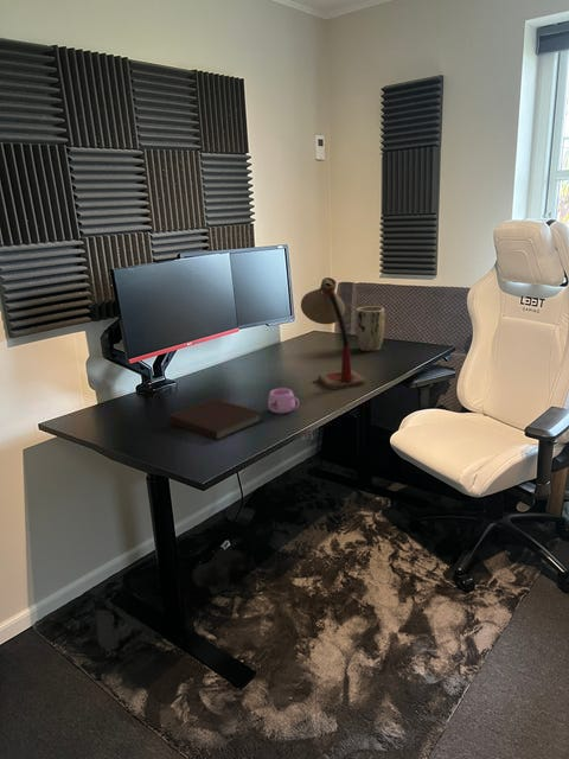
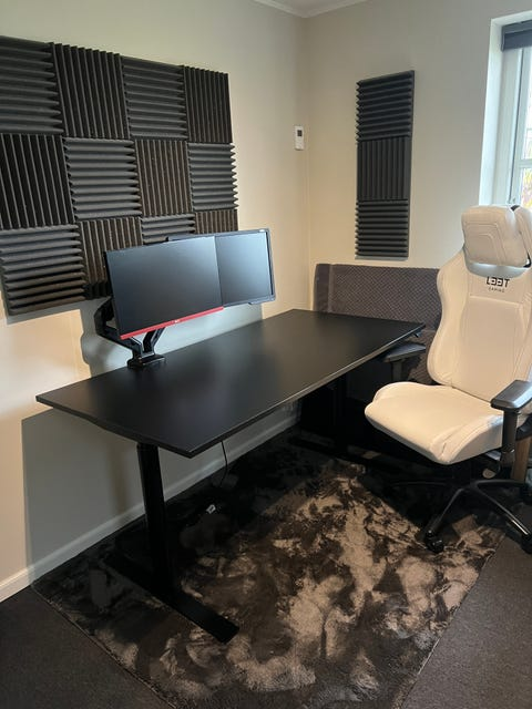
- desk lamp (332, 323)
- plant pot (370, 329)
- mug (284, 401)
- notebook (216, 417)
